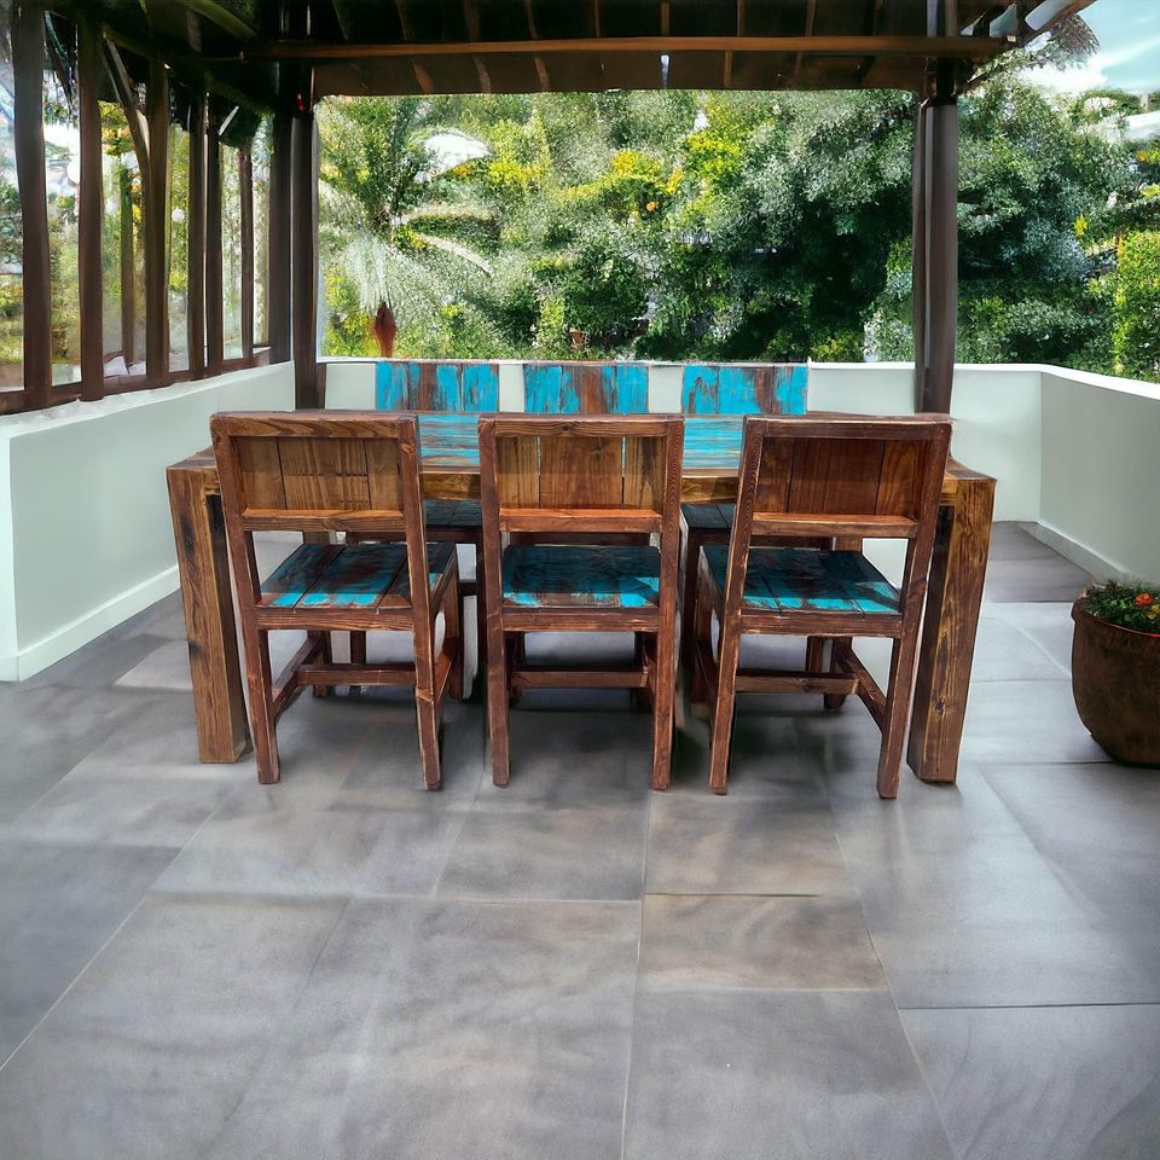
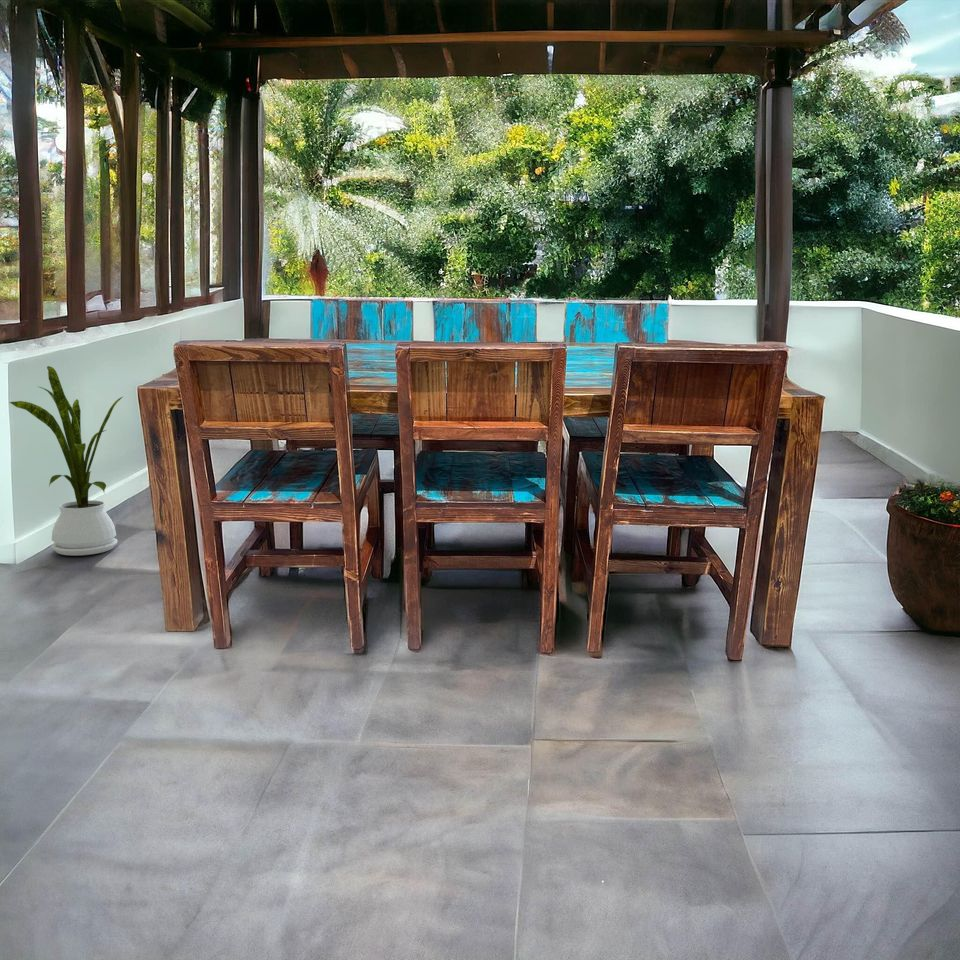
+ house plant (74, 458)
